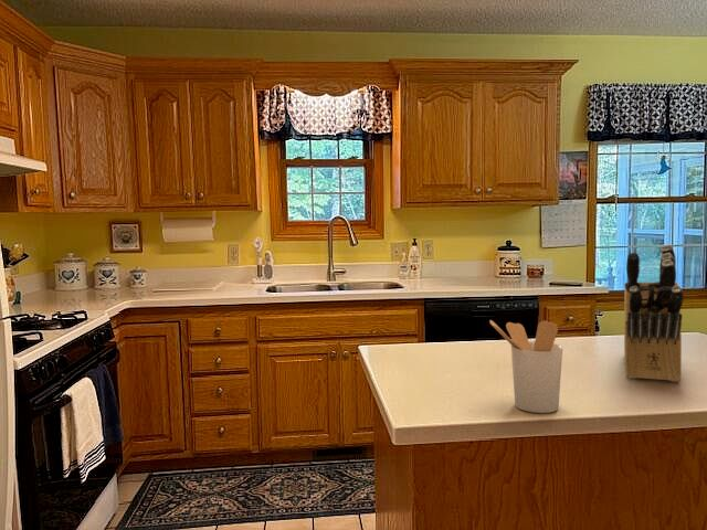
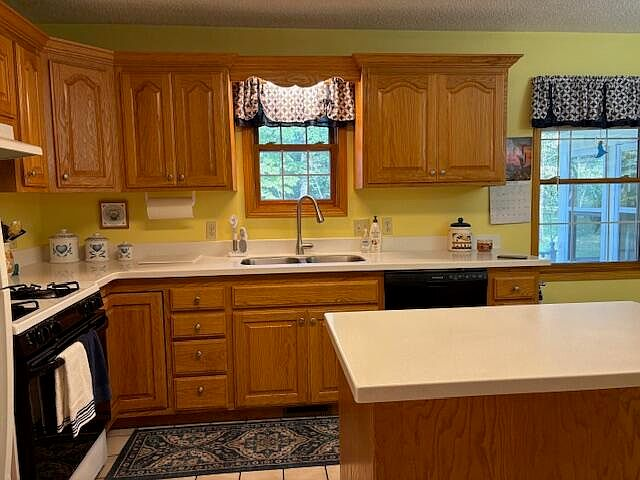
- utensil holder (524, 362)
- knife block (651, 308)
